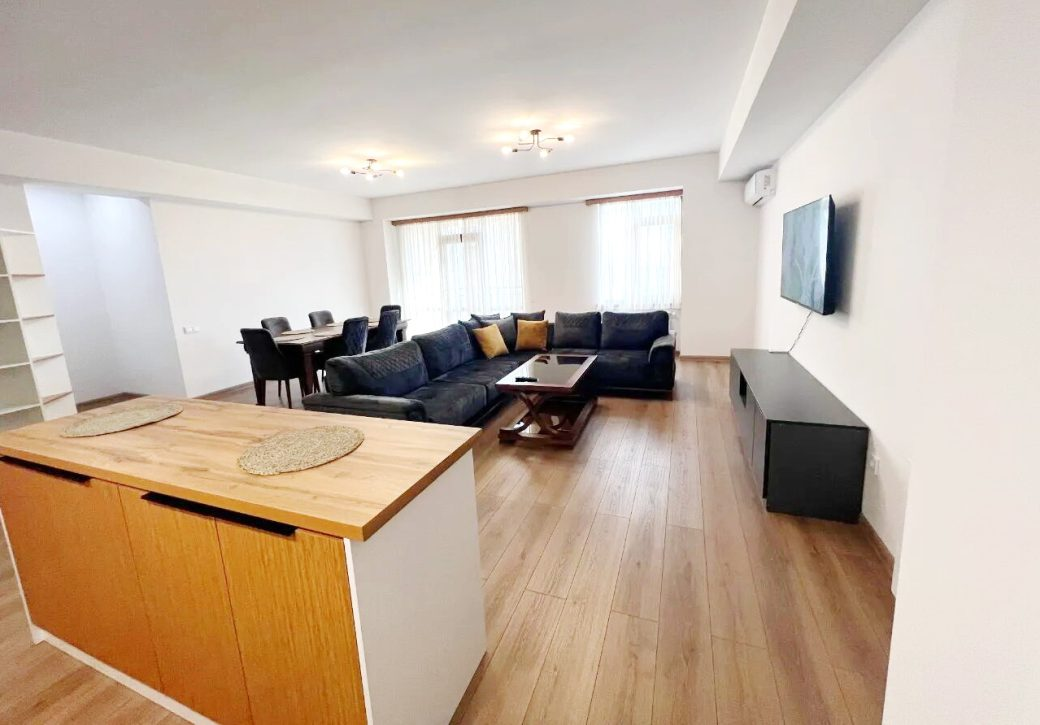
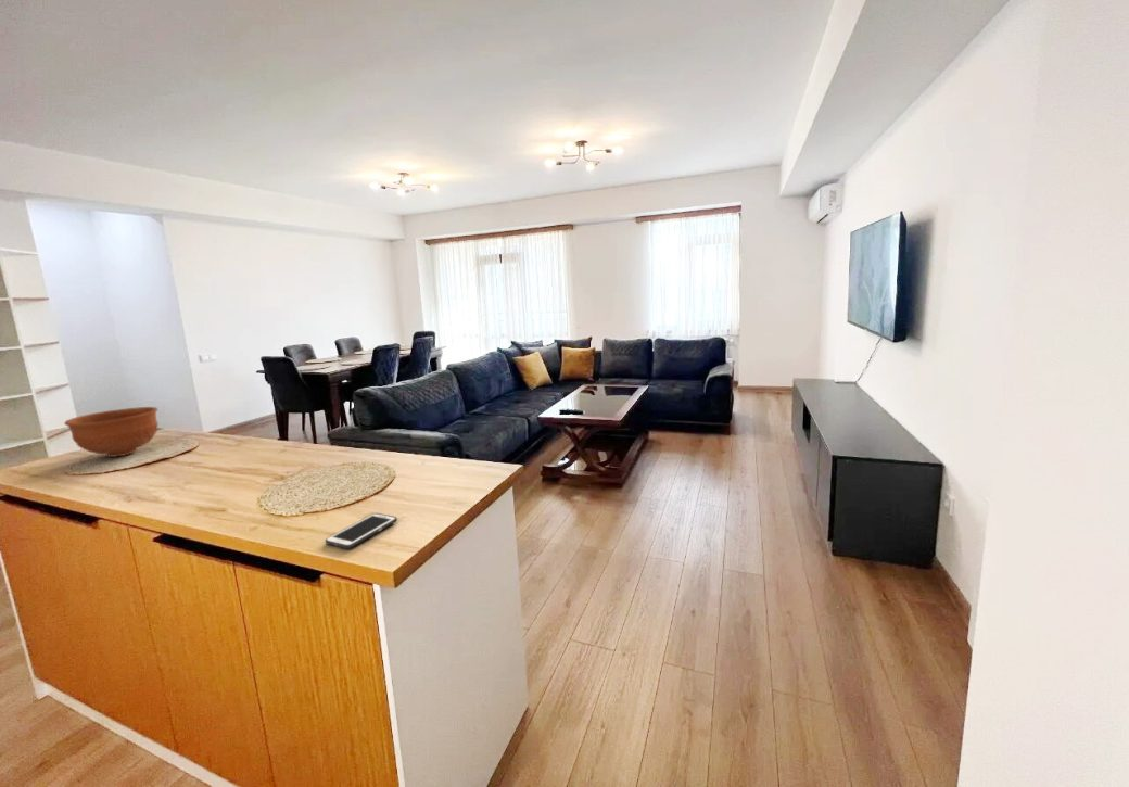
+ cell phone (363, 530)
+ bowl (117, 433)
